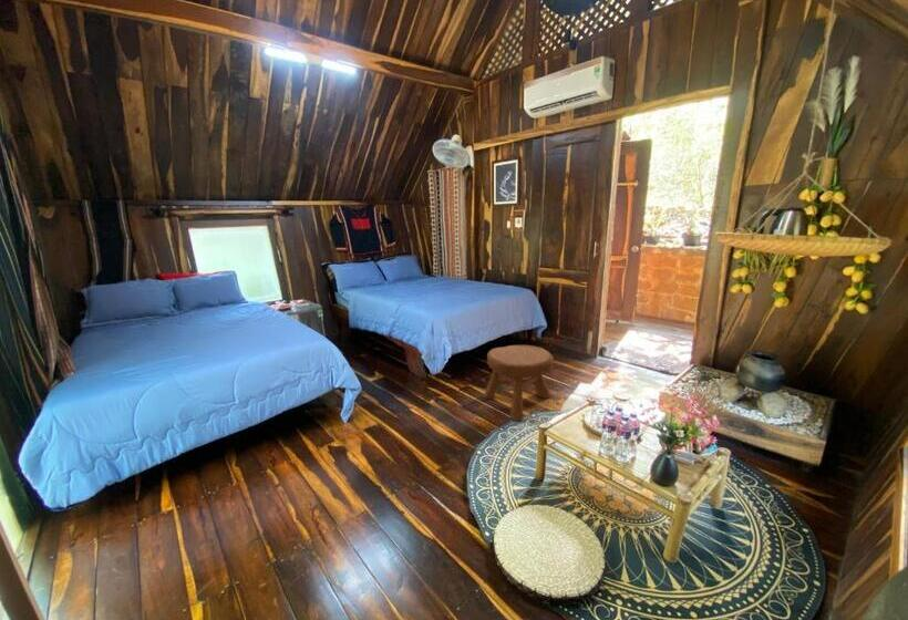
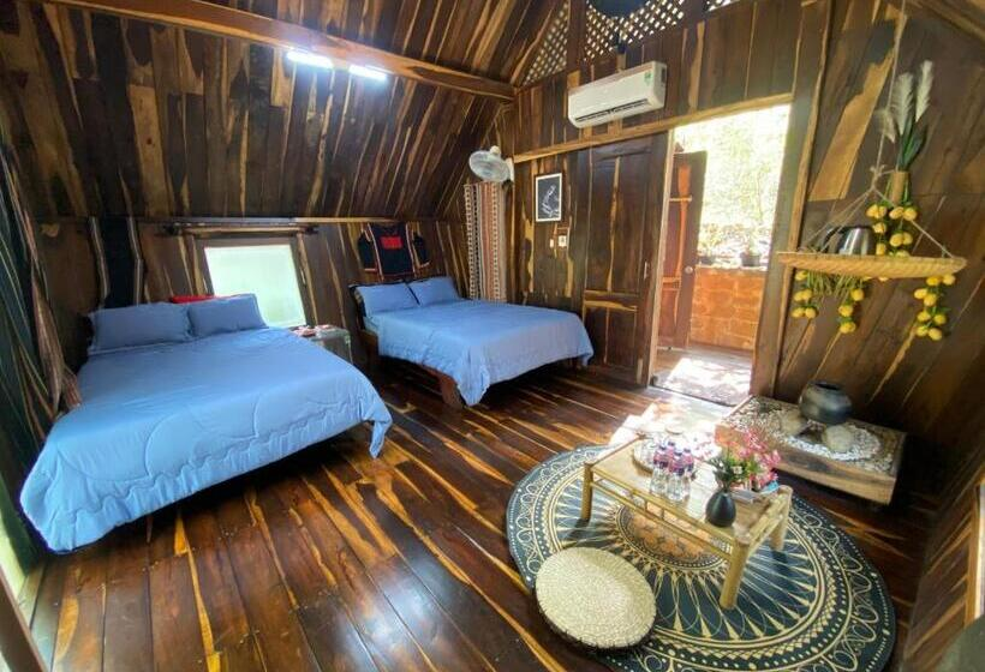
- stool (522, 376)
